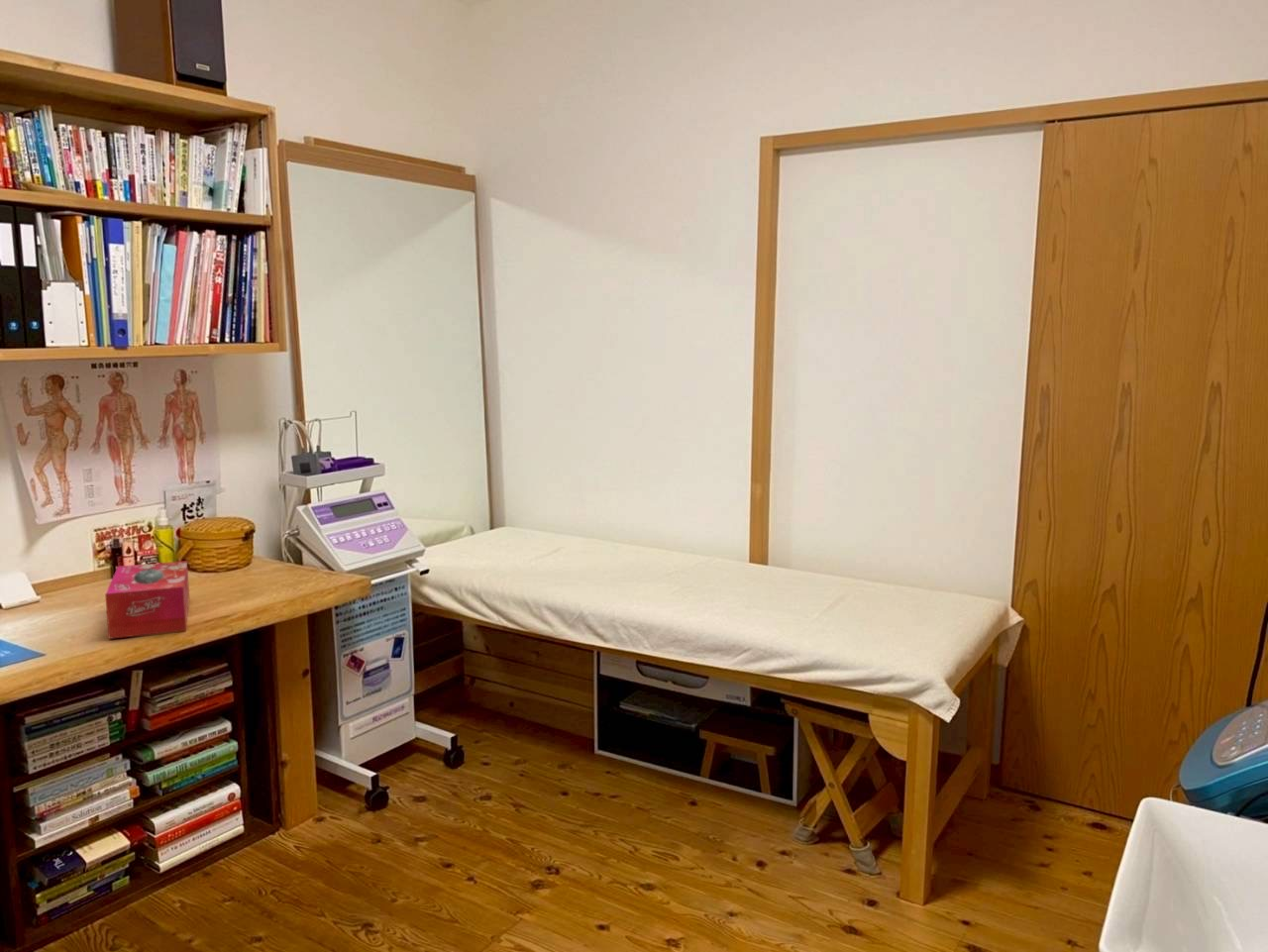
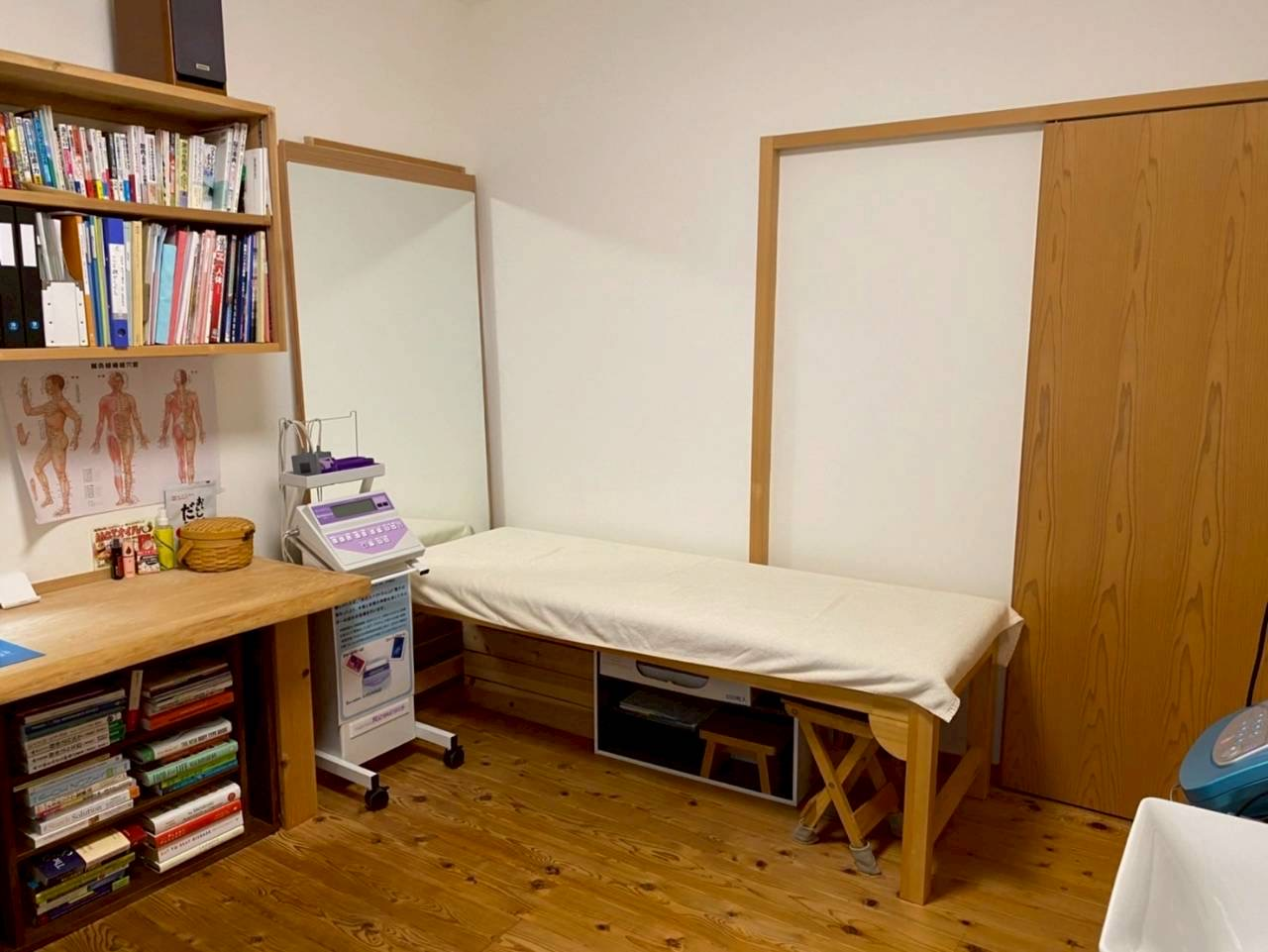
- tissue box (151, 596)
